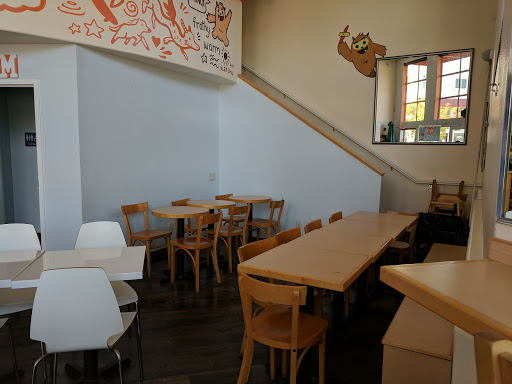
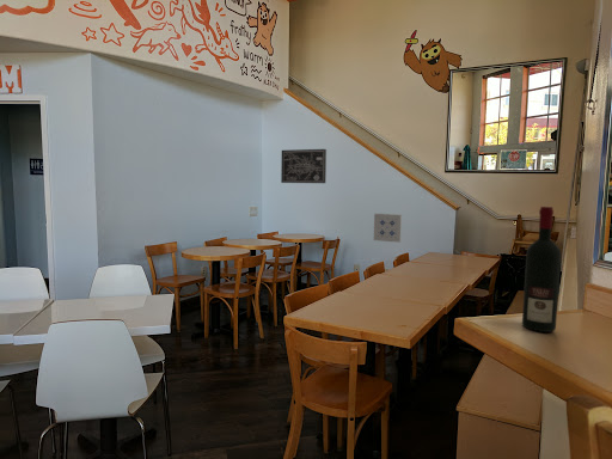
+ wall art (302, 166)
+ alcohol (541, 268)
+ wall art (387, 227)
